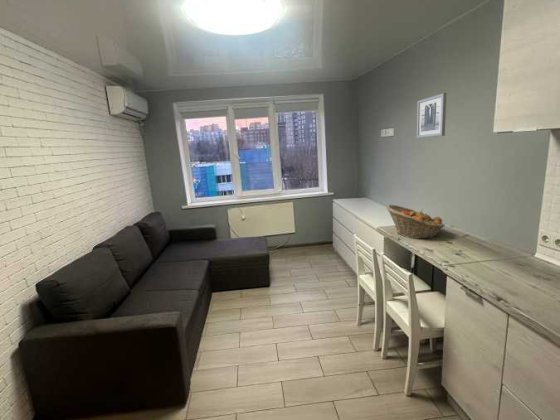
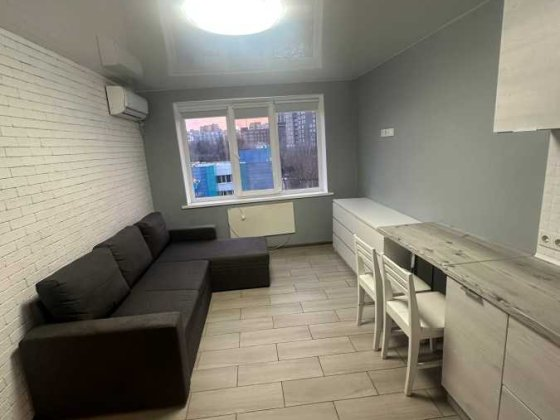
- wall art (430, 117)
- fruit basket (413, 219)
